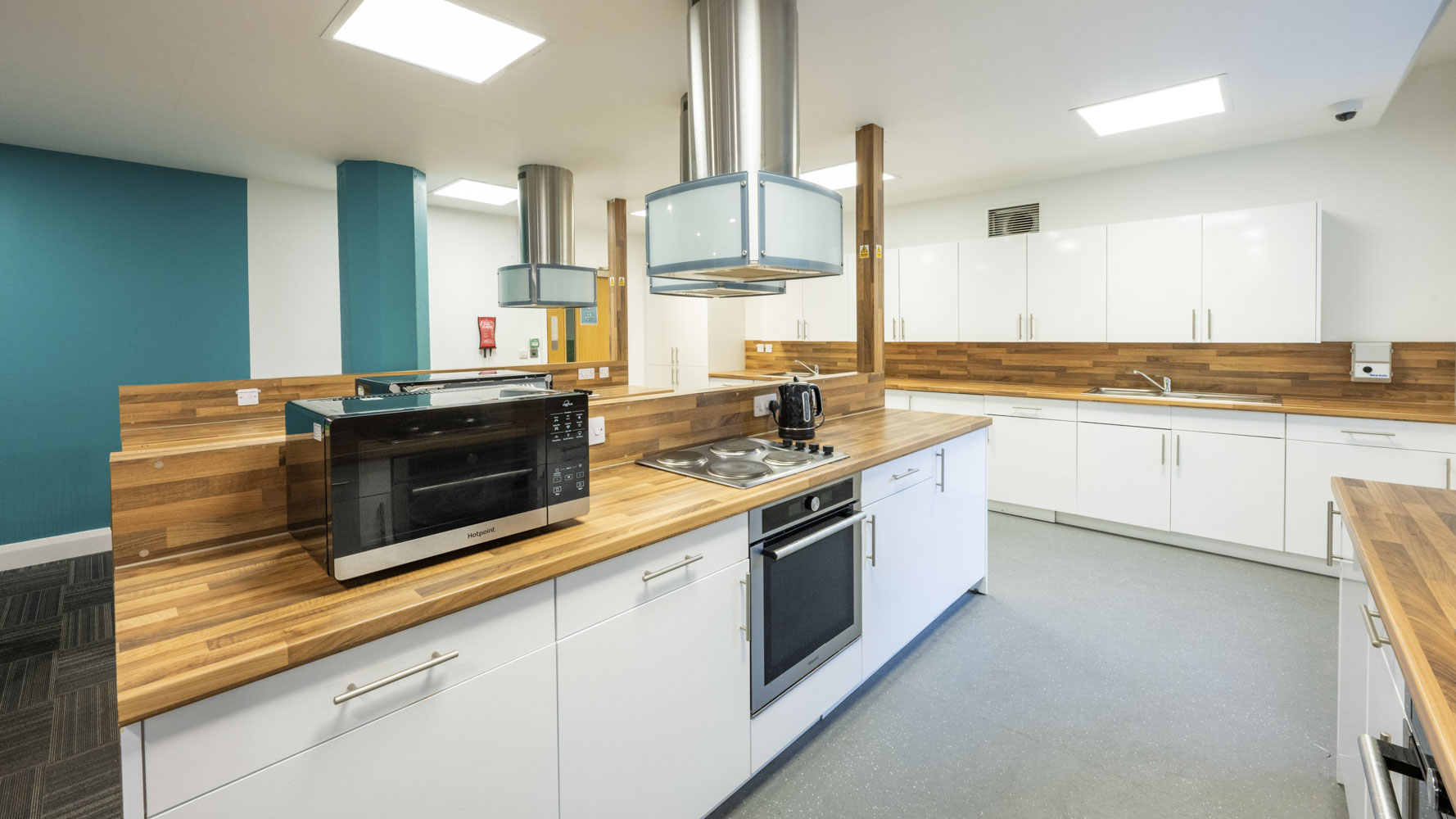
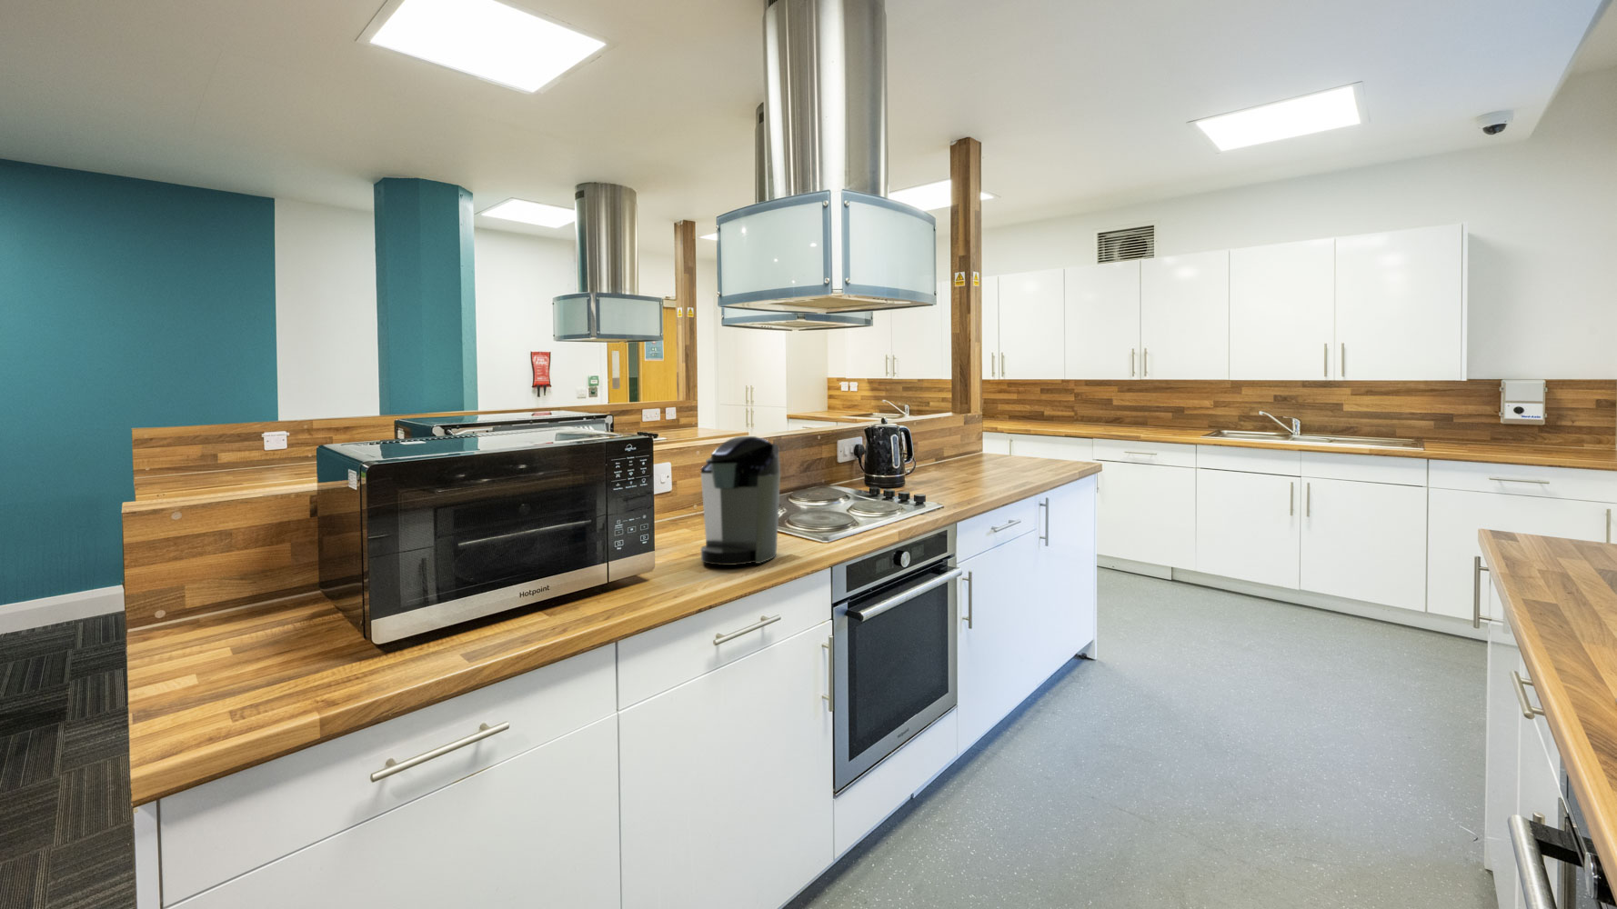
+ coffee maker (725, 495)
